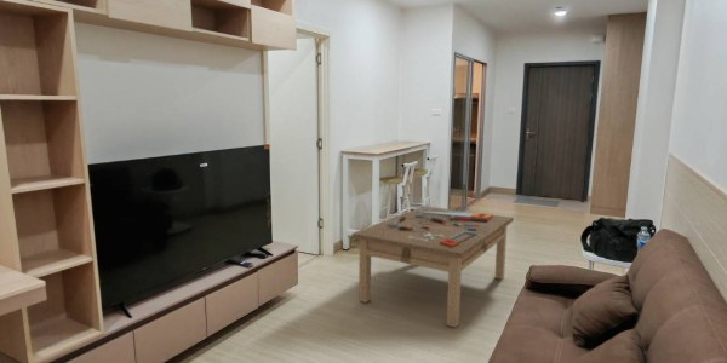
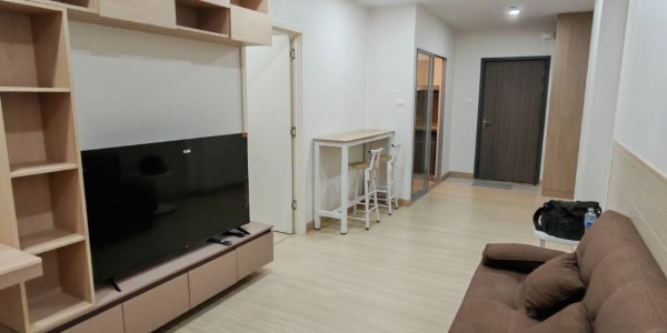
- coffee table (437, 254)
